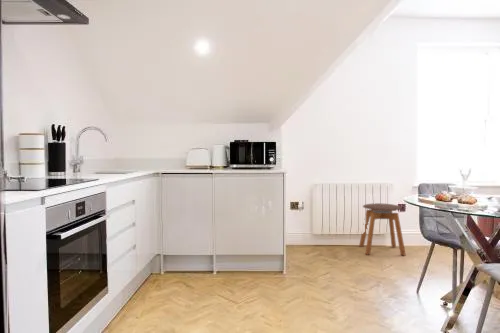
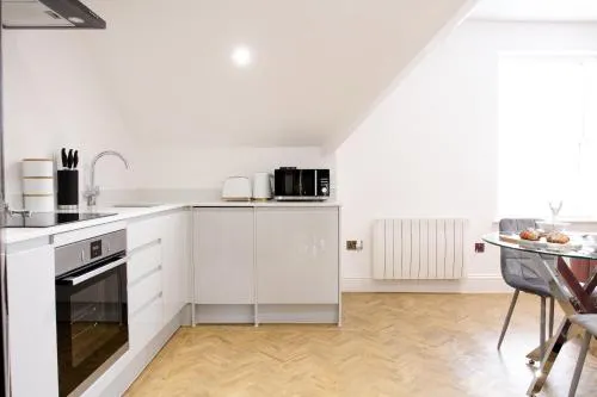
- stool (389, 226)
